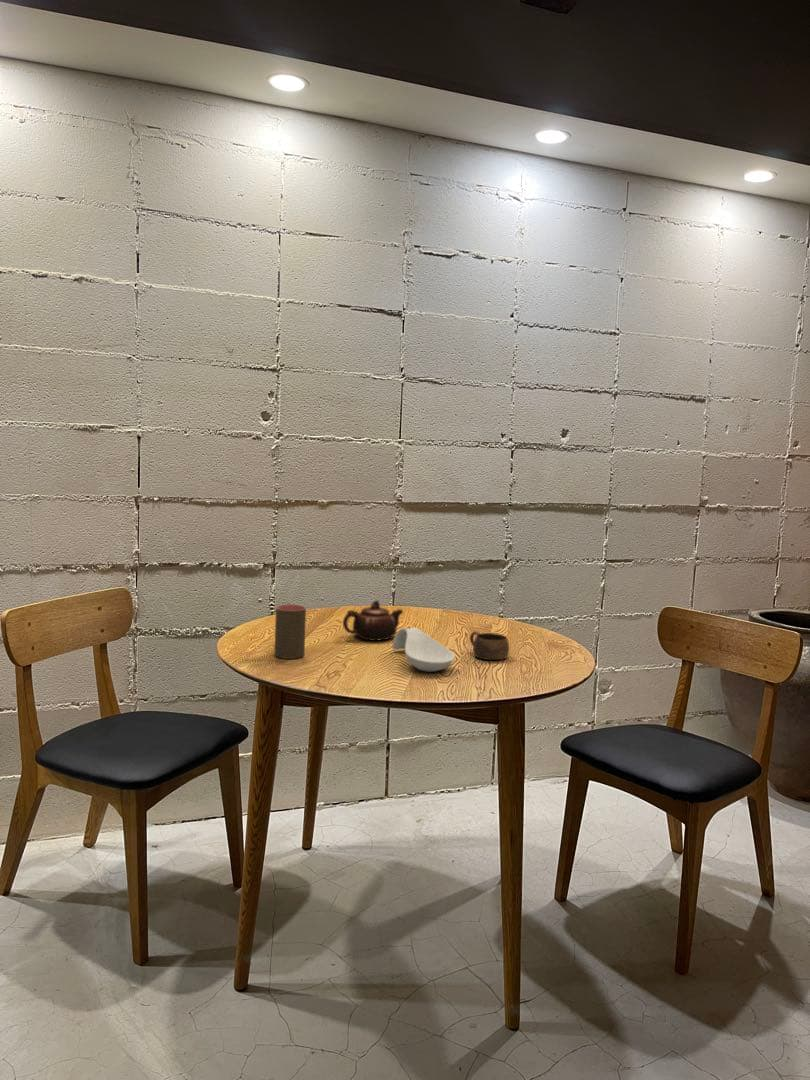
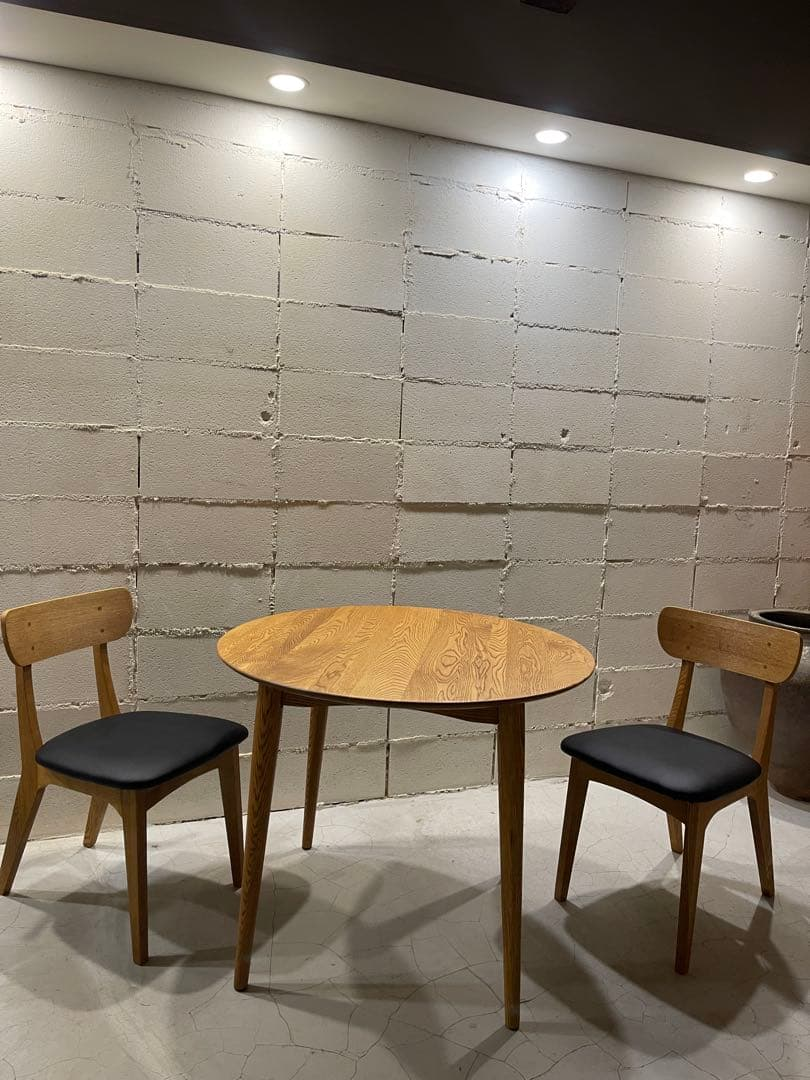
- cup (488, 644)
- spoon rest (419, 647)
- cup (290, 631)
- teapot (373, 618)
